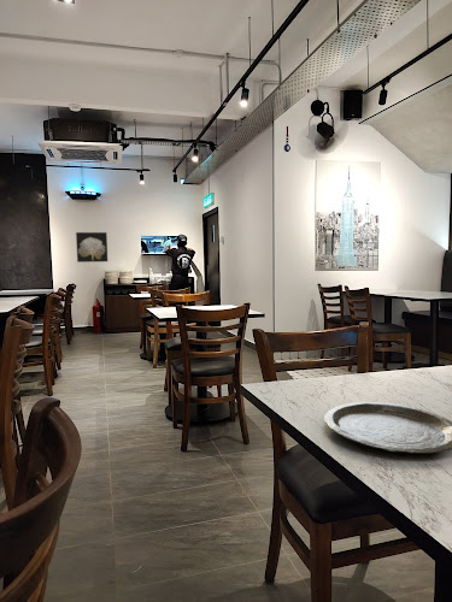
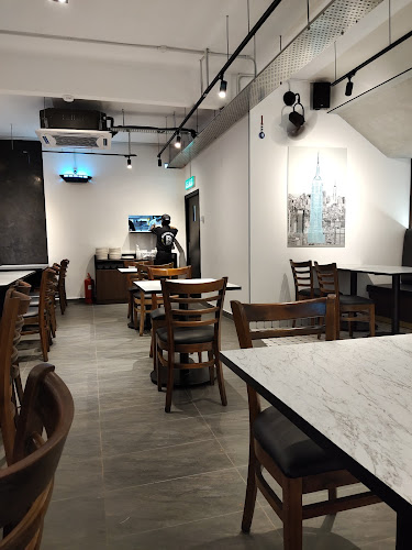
- wall art (92, 247)
- plate (391, 425)
